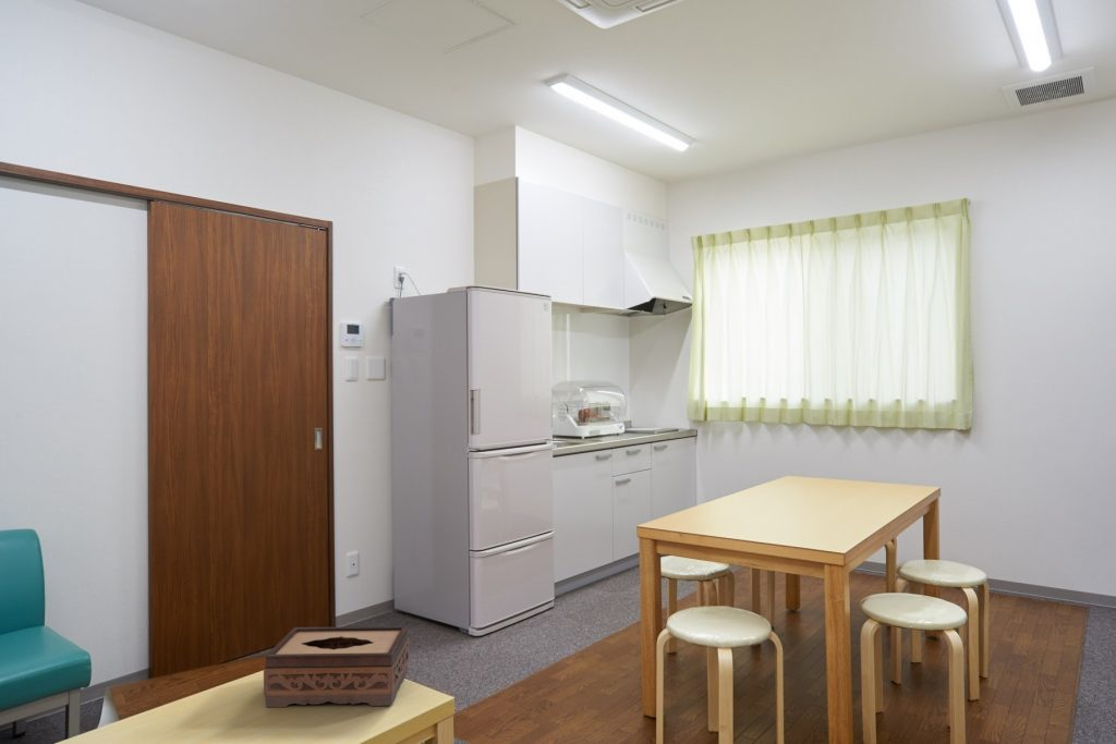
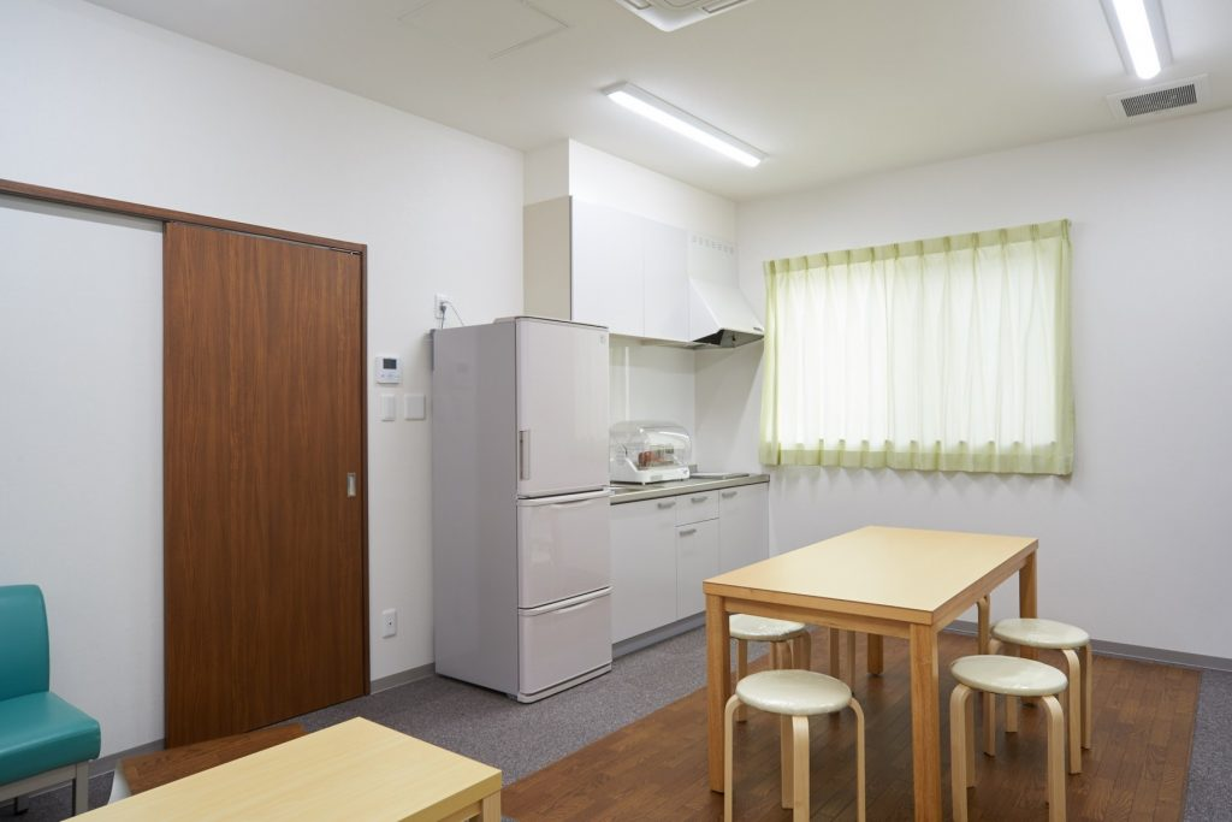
- tissue box (340, 663)
